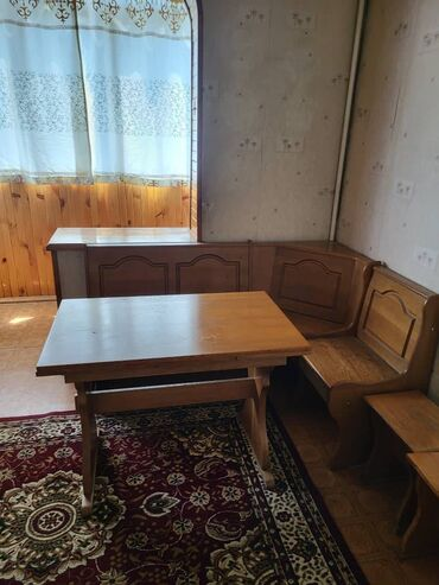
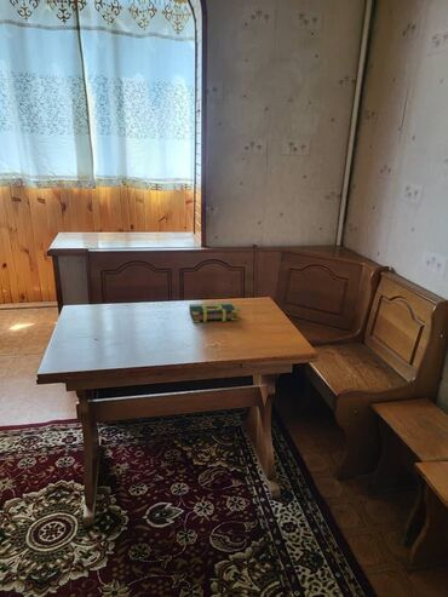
+ book (216, 310)
